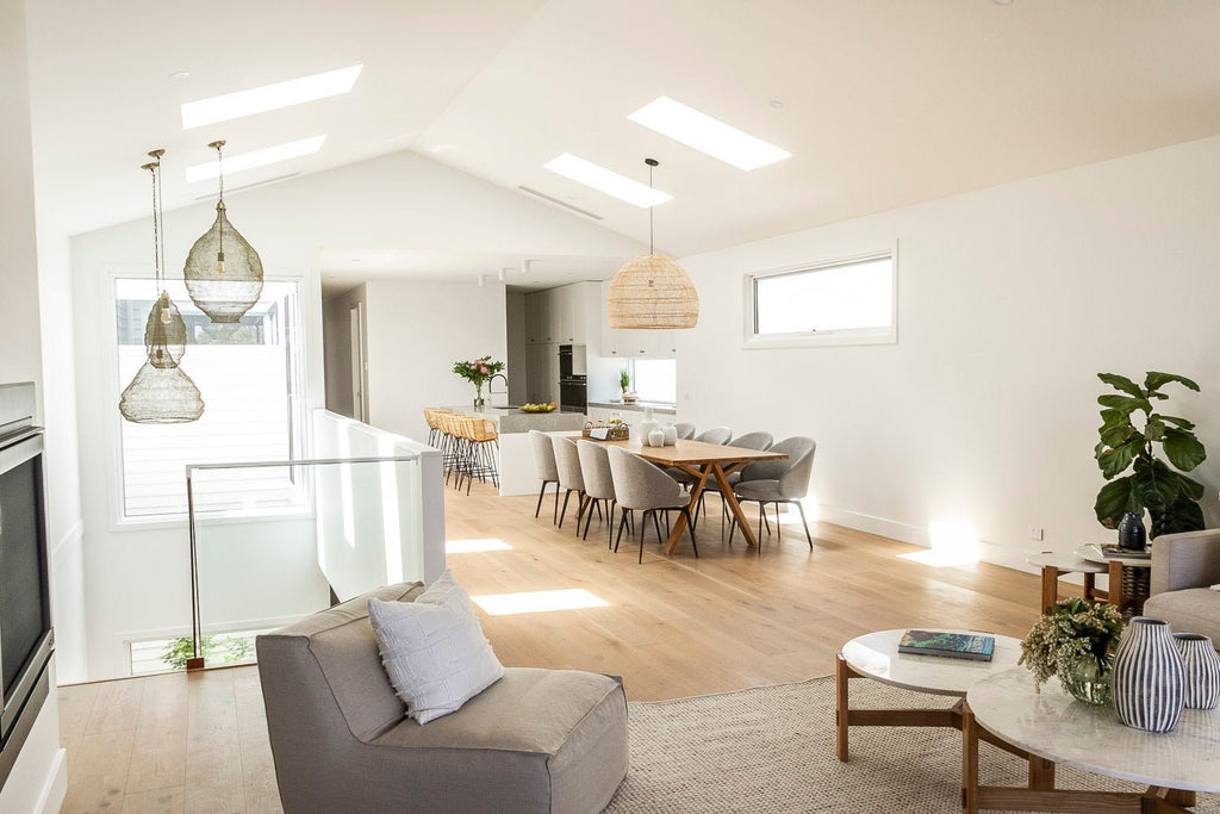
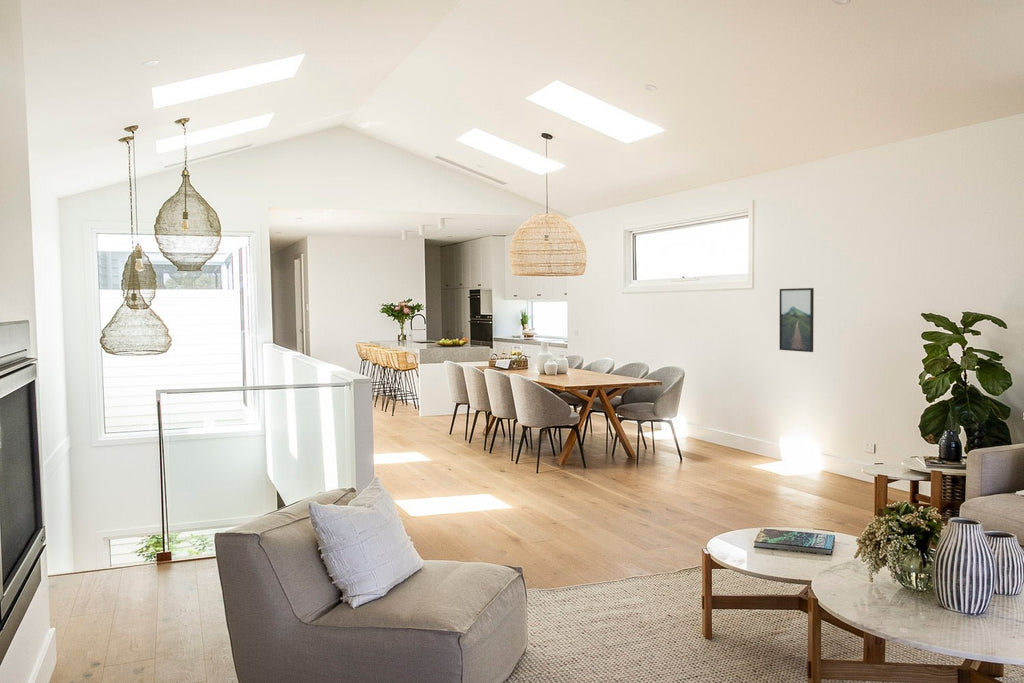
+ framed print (796, 319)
